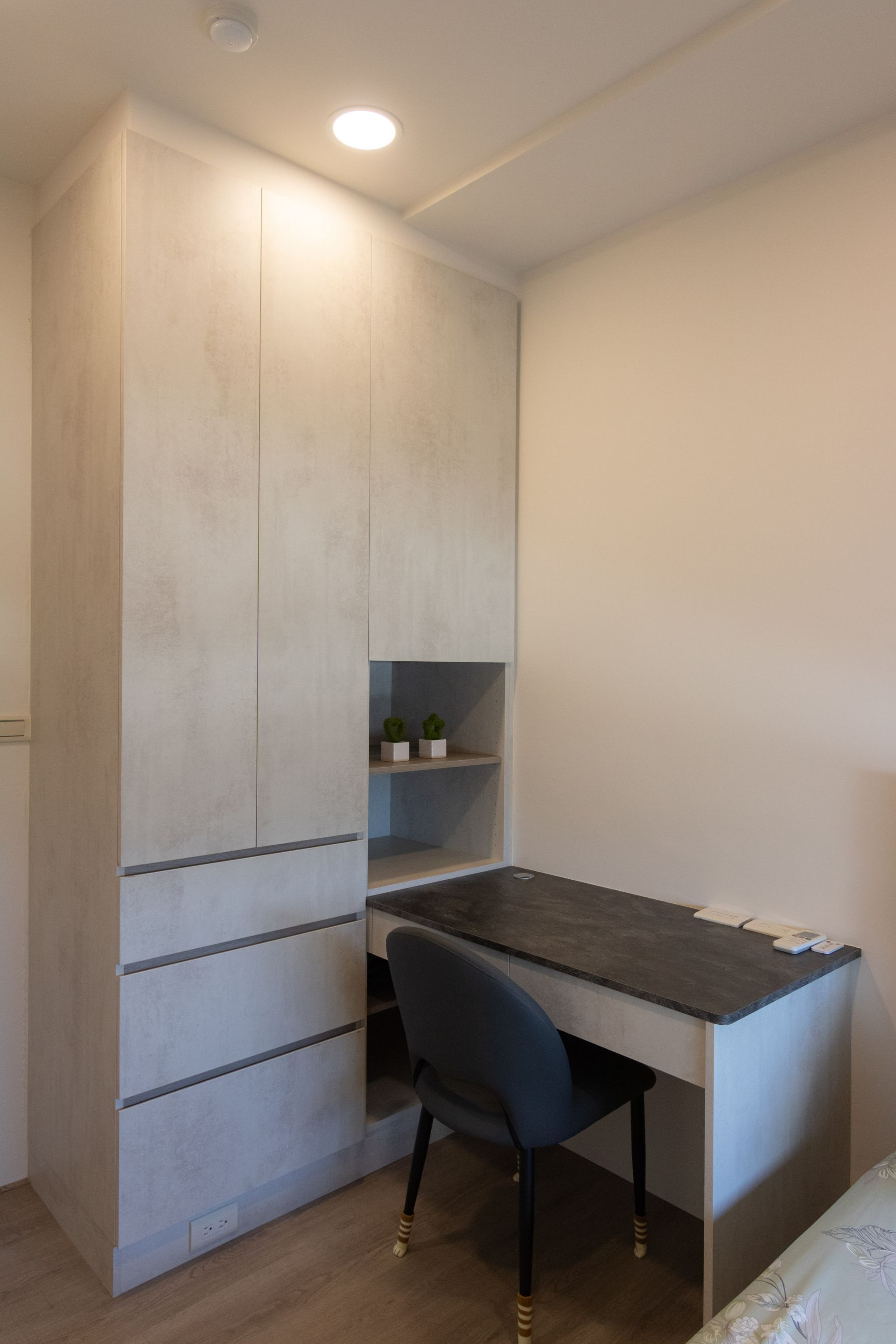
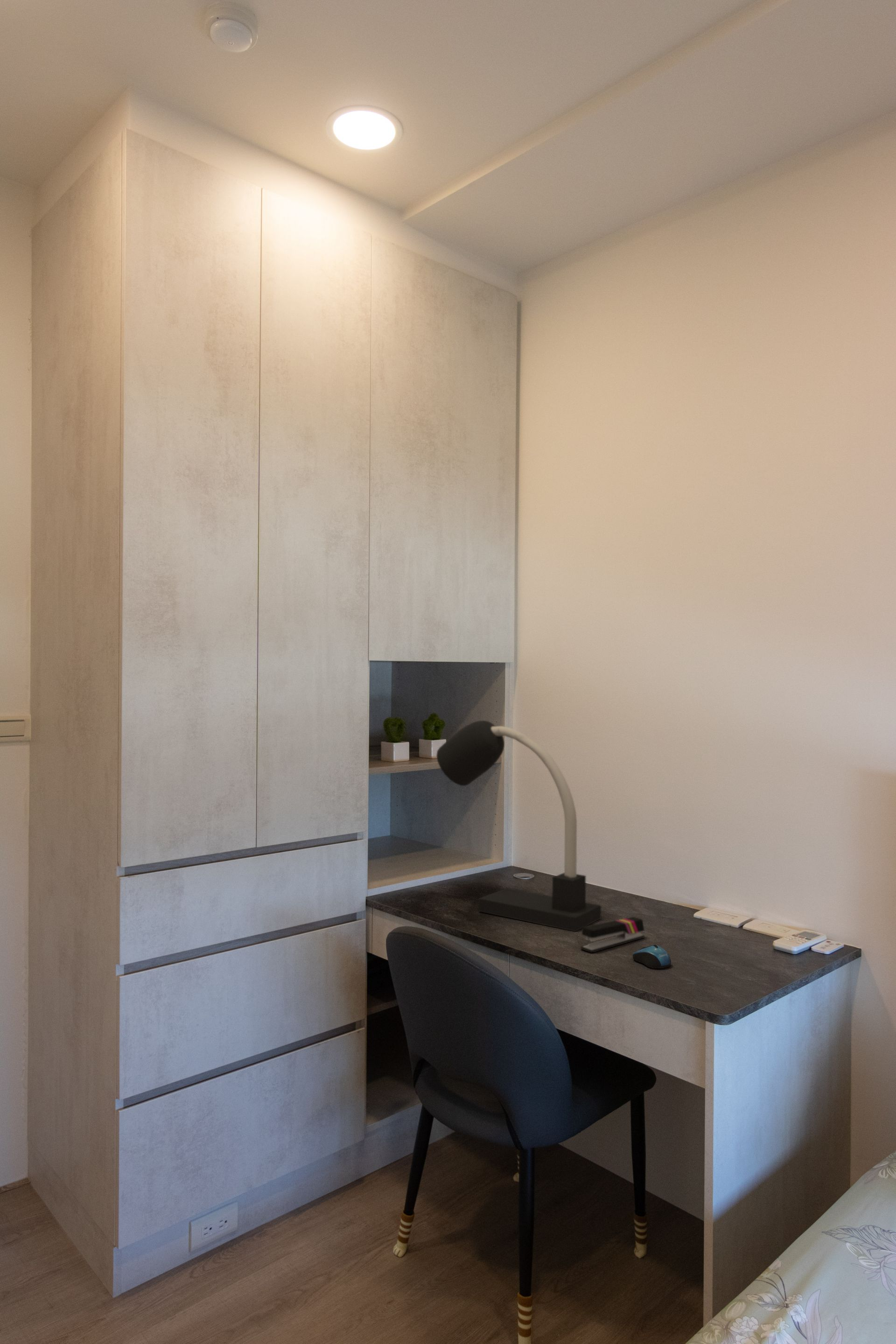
+ computer mouse (651, 953)
+ desk lamp (481, 775)
+ stapler (613, 932)
